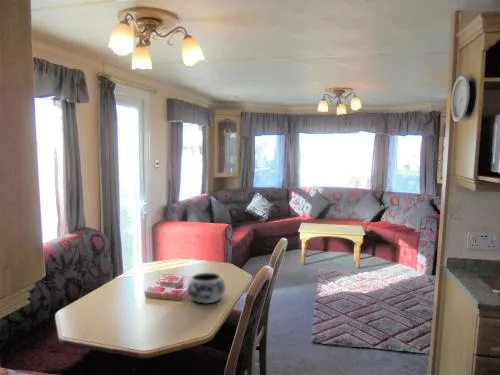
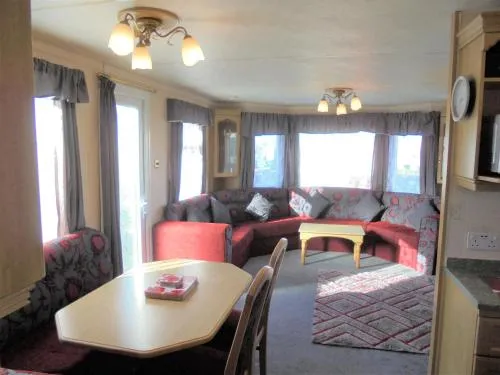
- decorative bowl (206, 287)
